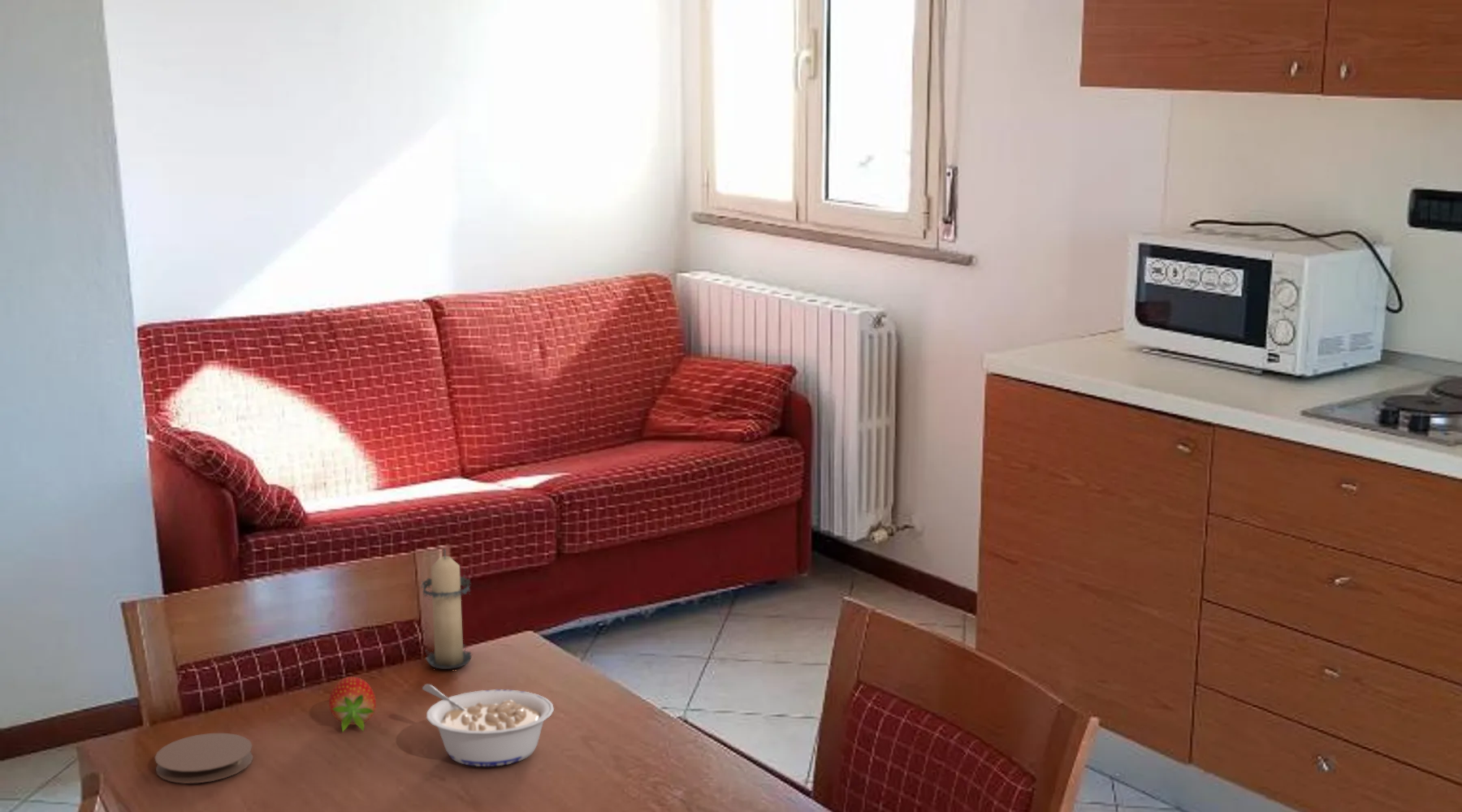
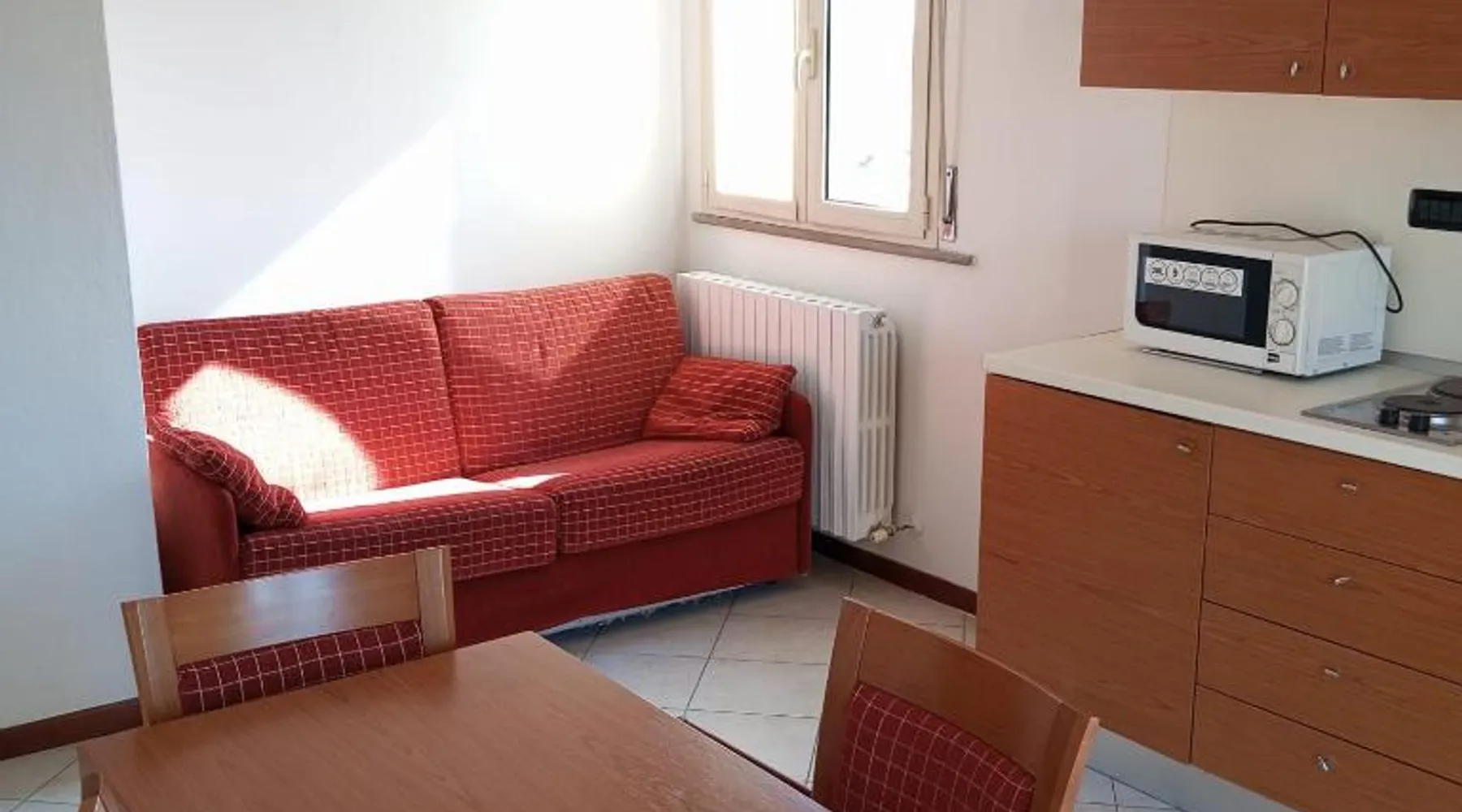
- candle (447, 607)
- coaster (204, 757)
- legume (486, 727)
- fruit (353, 700)
